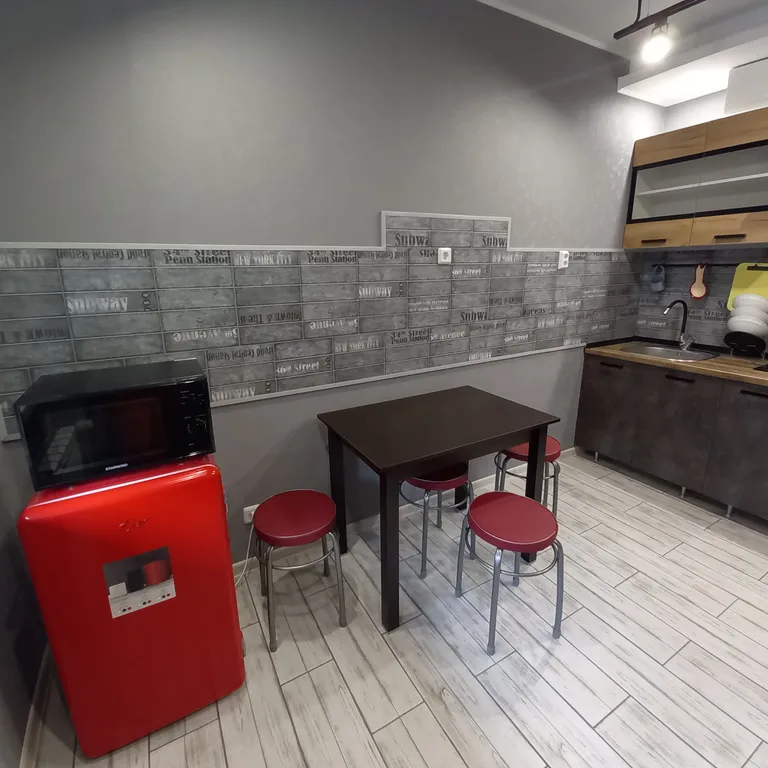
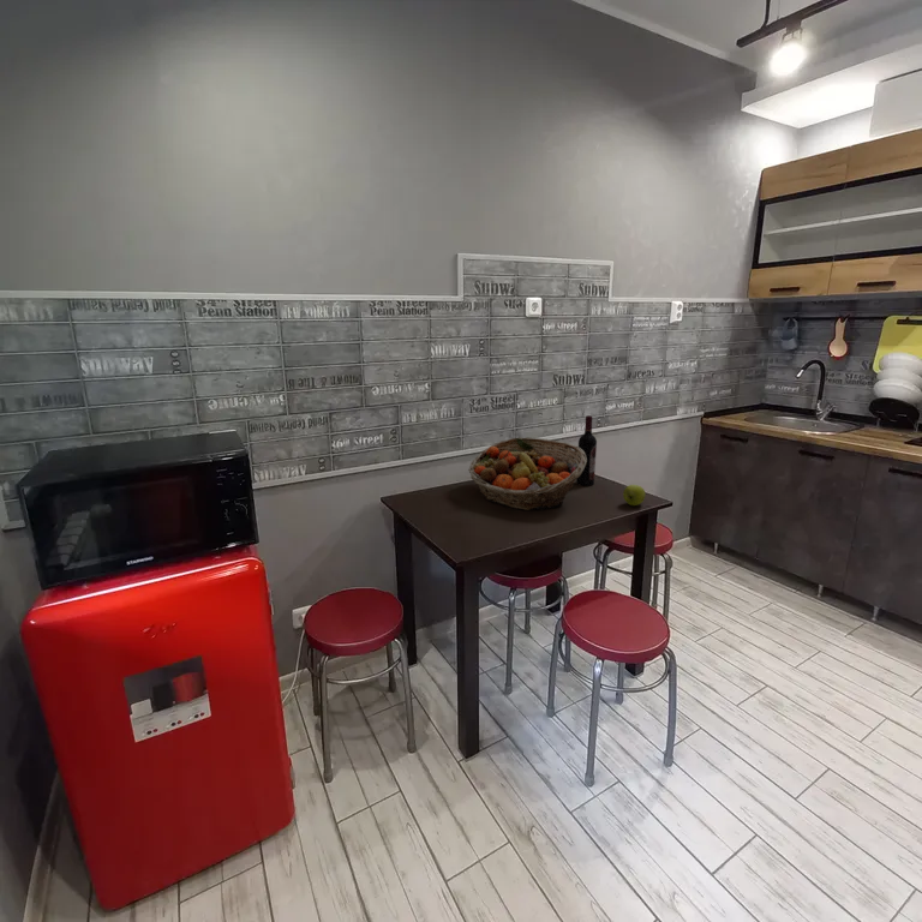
+ apple (634, 495)
+ fruit basket (526, 472)
+ wine bottle (587, 450)
